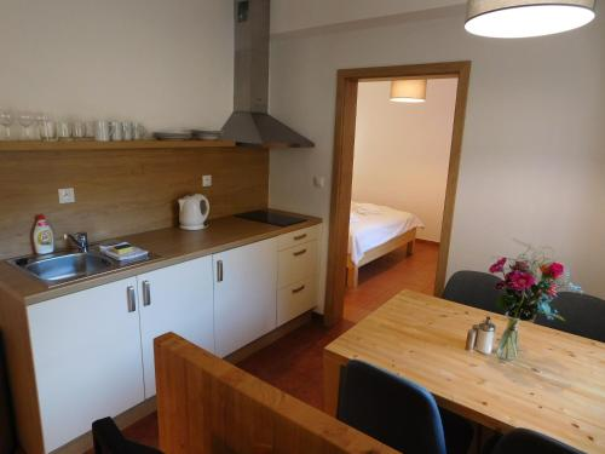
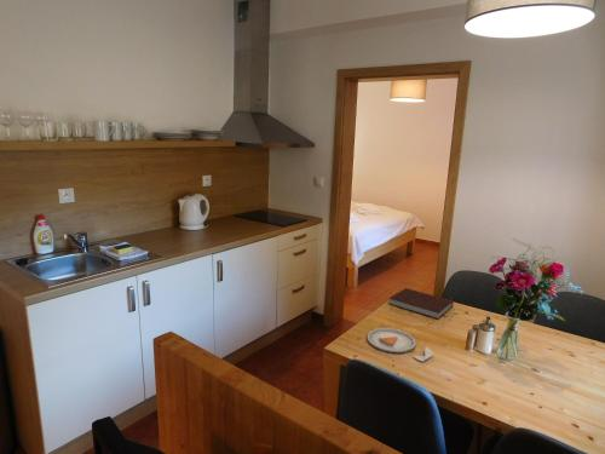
+ dinner plate (398, 343)
+ notebook (420, 301)
